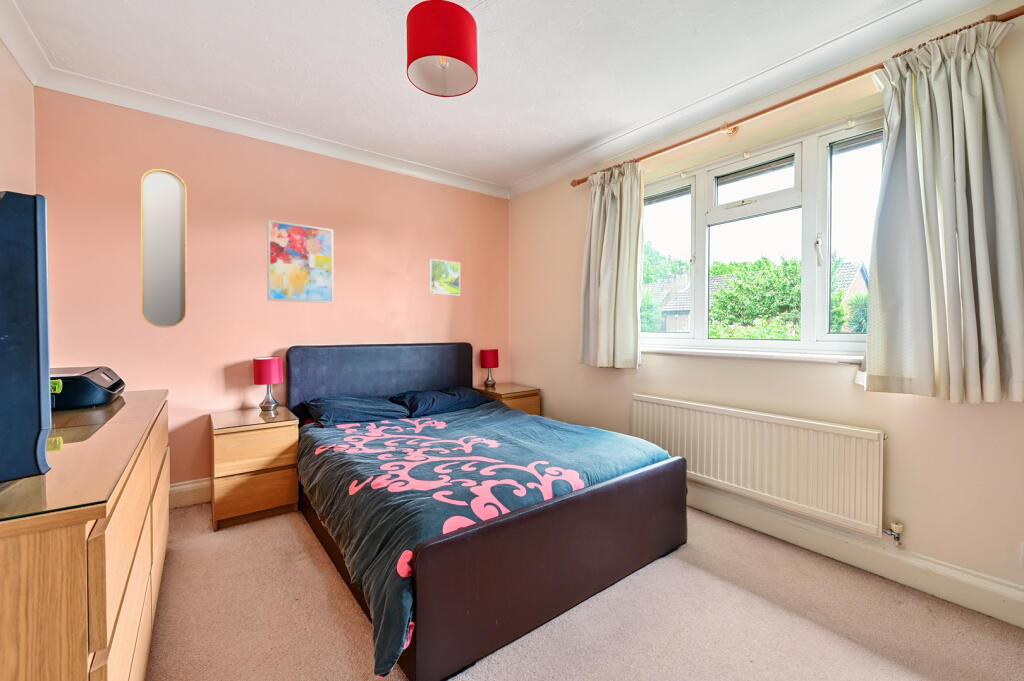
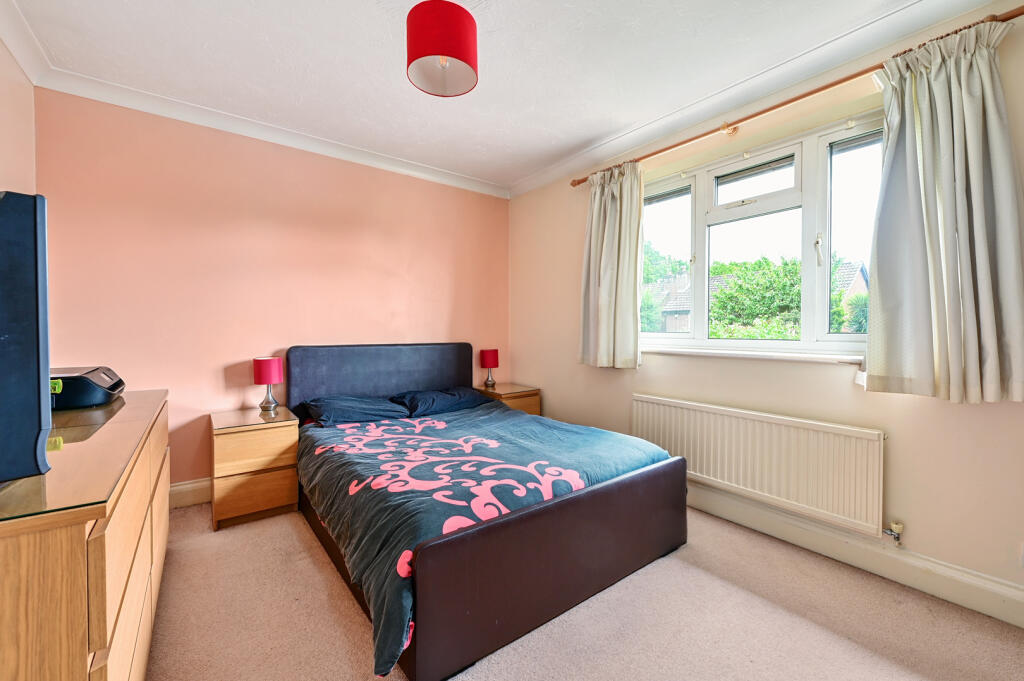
- home mirror (164, 249)
- wall art (301, 263)
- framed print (444, 277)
